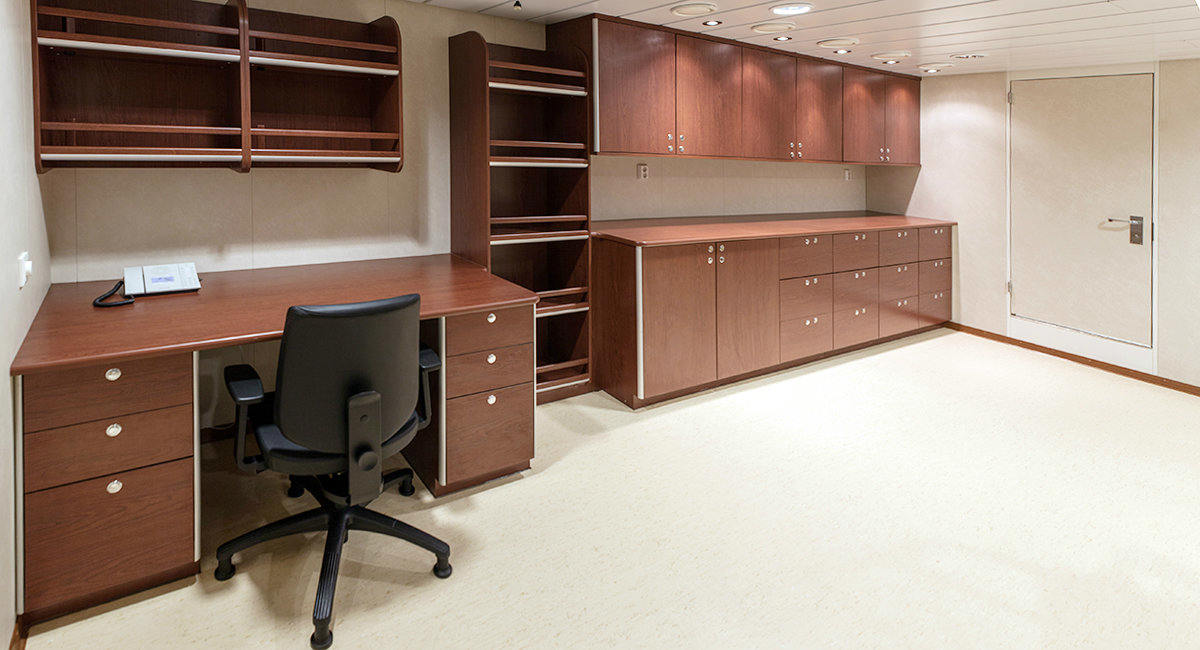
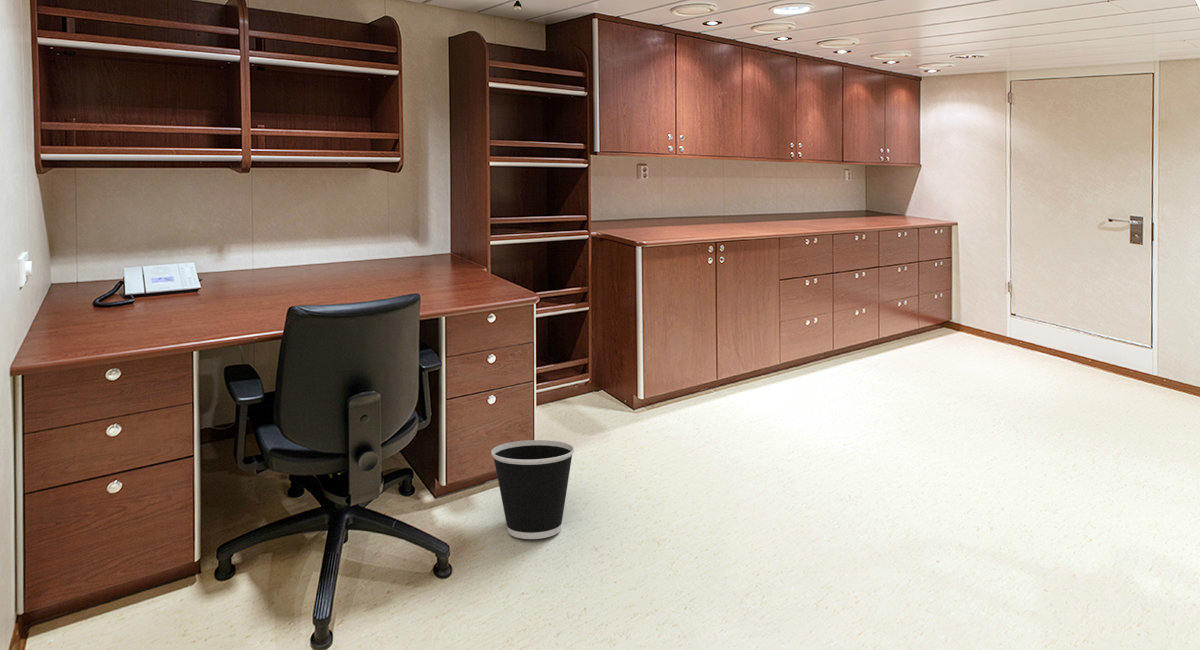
+ wastebasket (533, 489)
